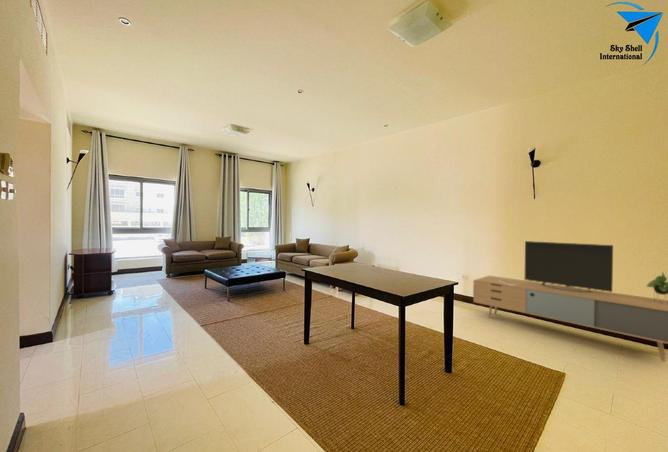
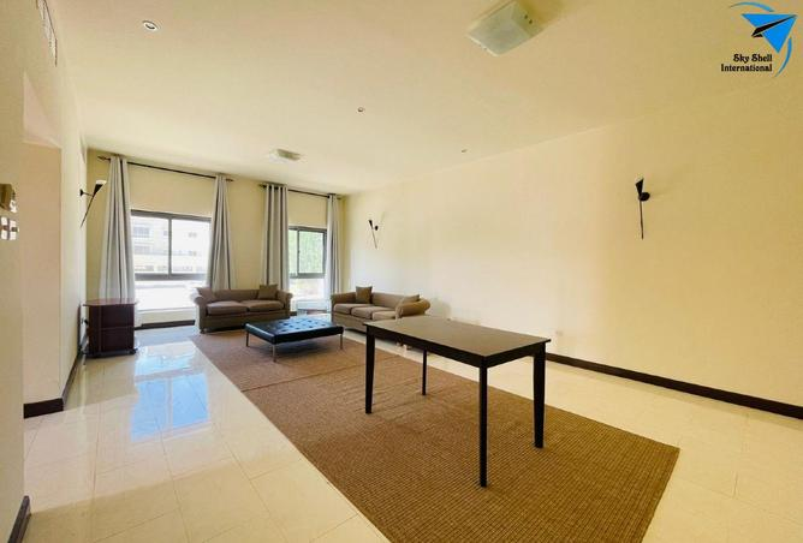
- media console (563, 288)
